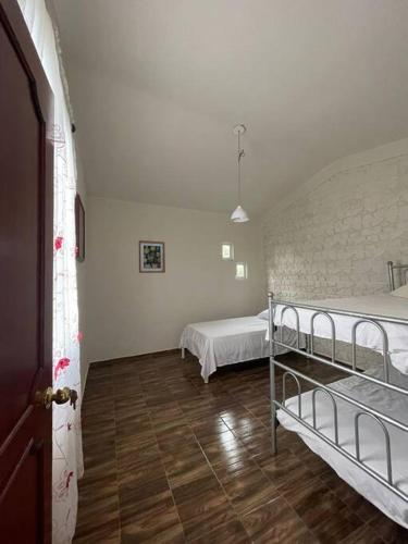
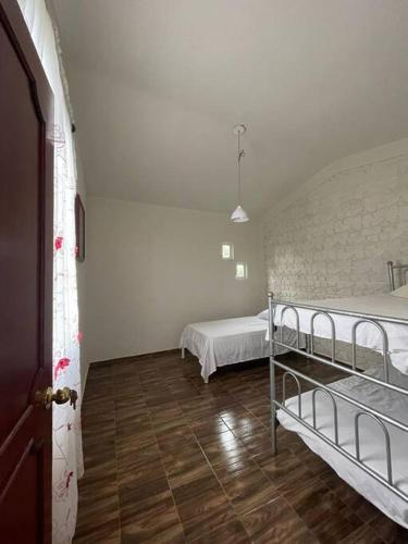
- wall art (151, 257)
